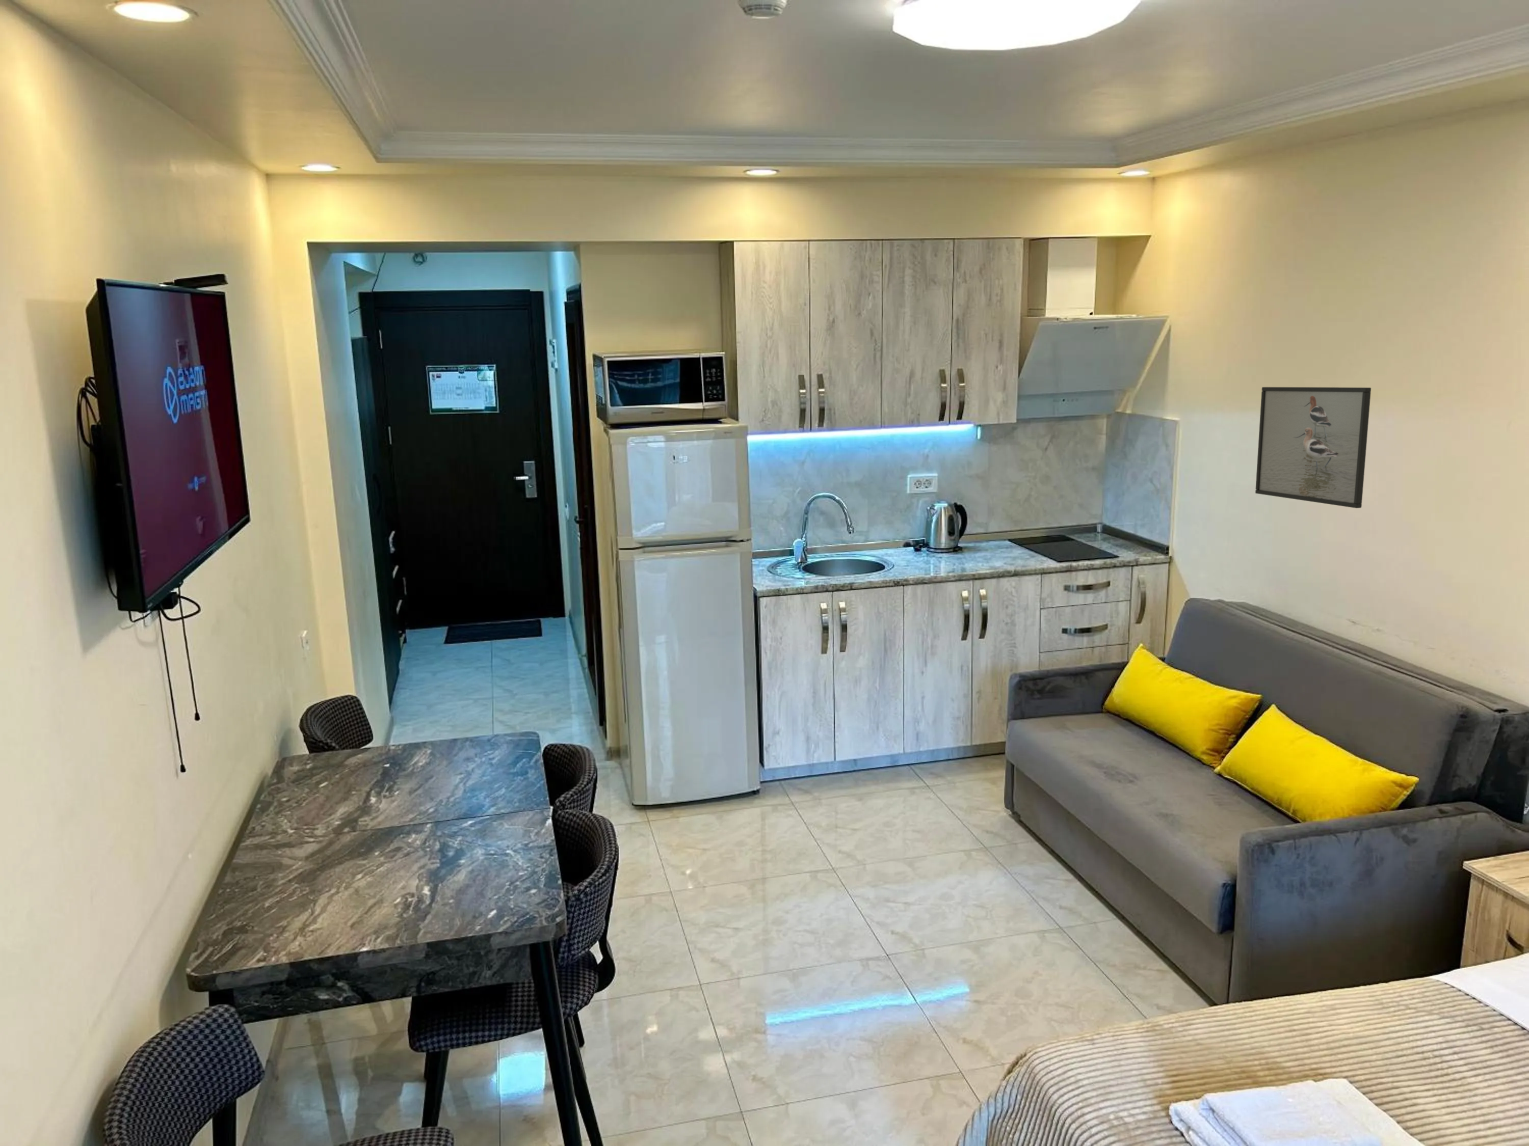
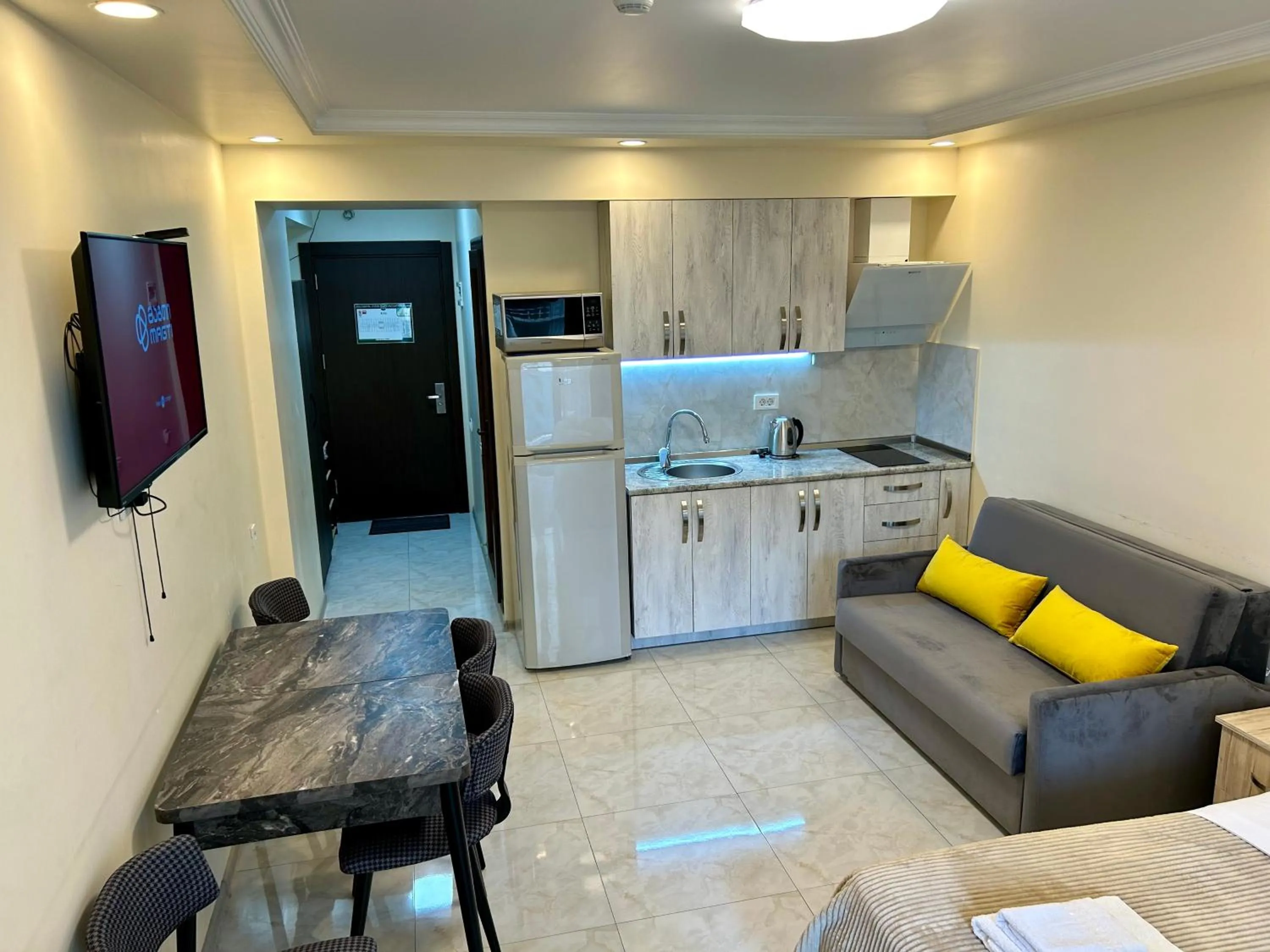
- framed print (1309, 444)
